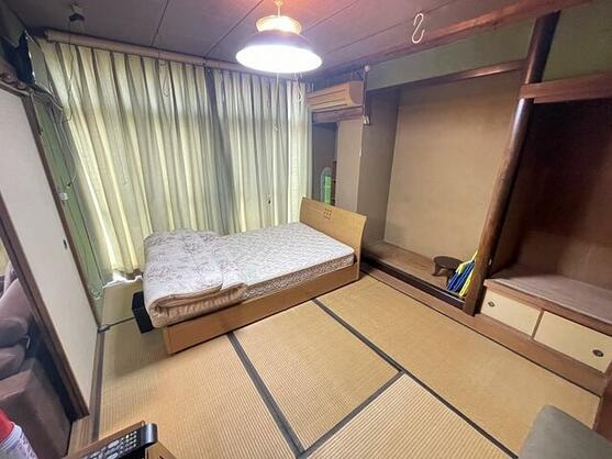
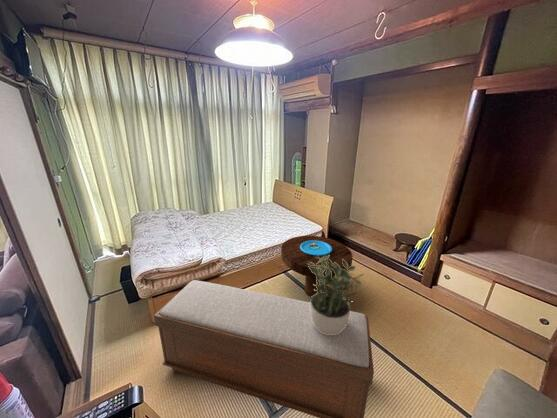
+ bench (262, 341)
+ potted plant (331, 290)
+ side table (315, 267)
